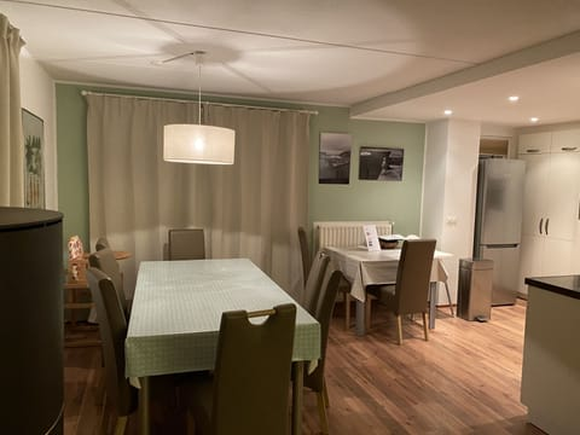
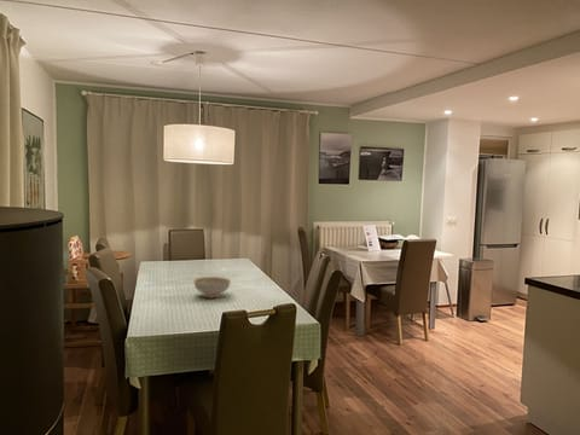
+ decorative bowl (211, 288)
